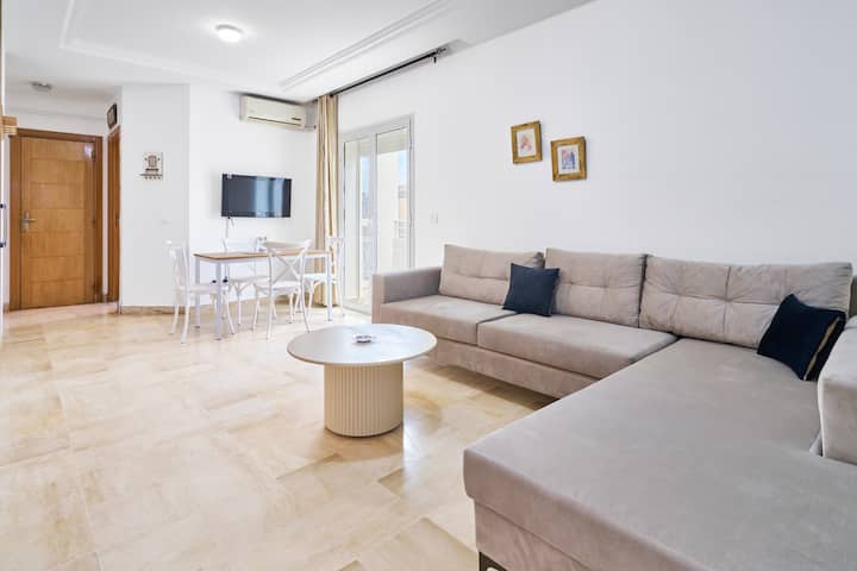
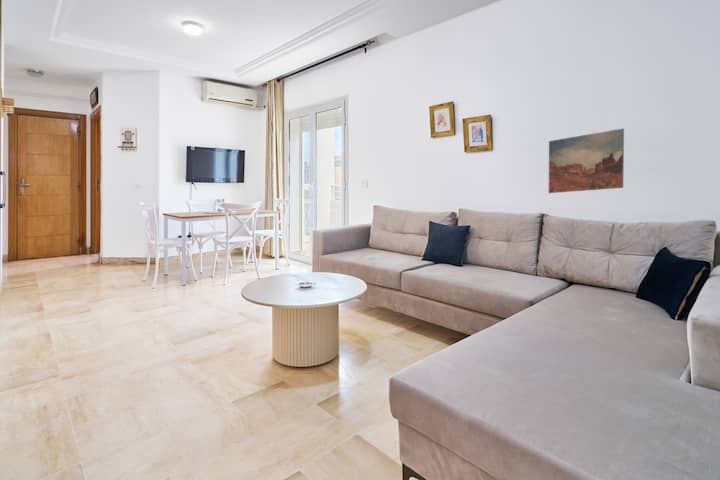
+ wall art (583, 163)
